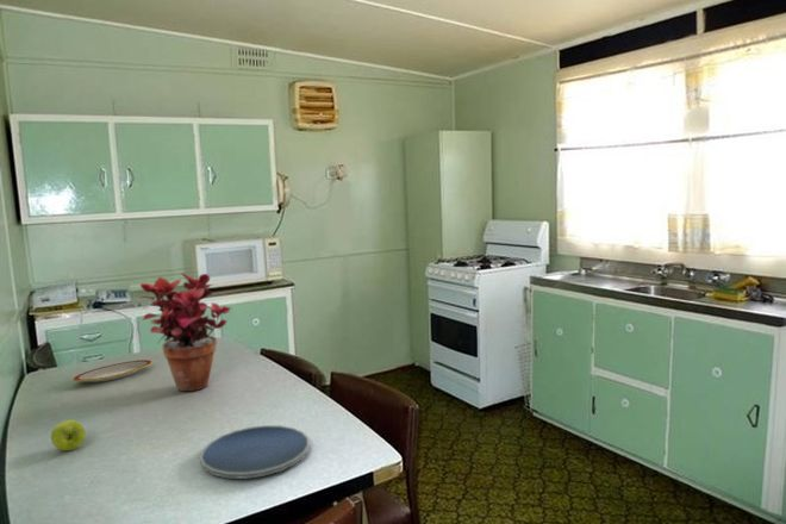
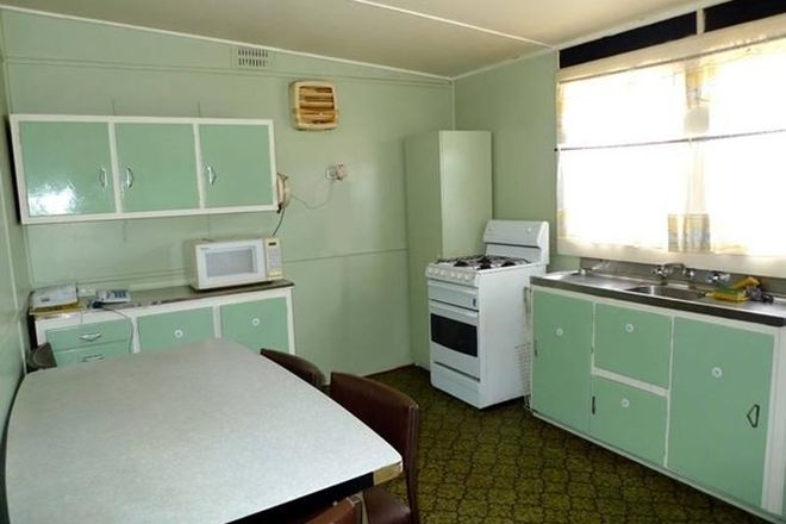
- potted plant (187, 332)
- plate (114, 373)
- plate (256, 450)
- apple (68, 435)
